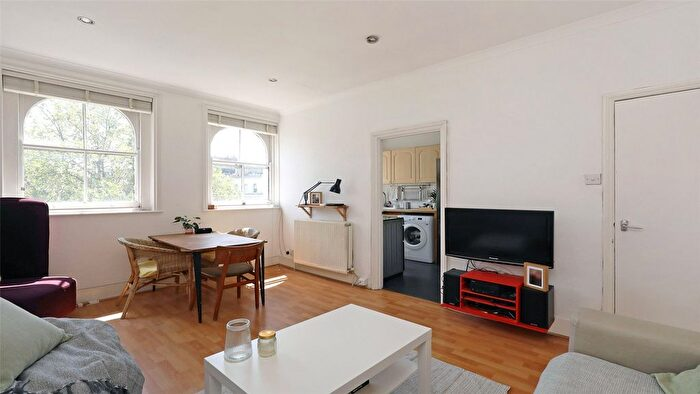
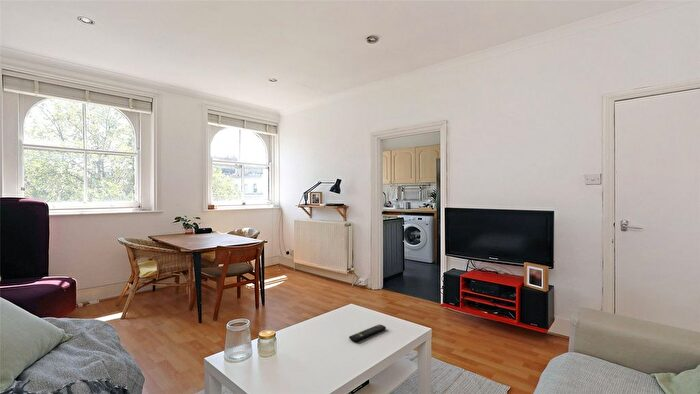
+ remote control (368, 332)
